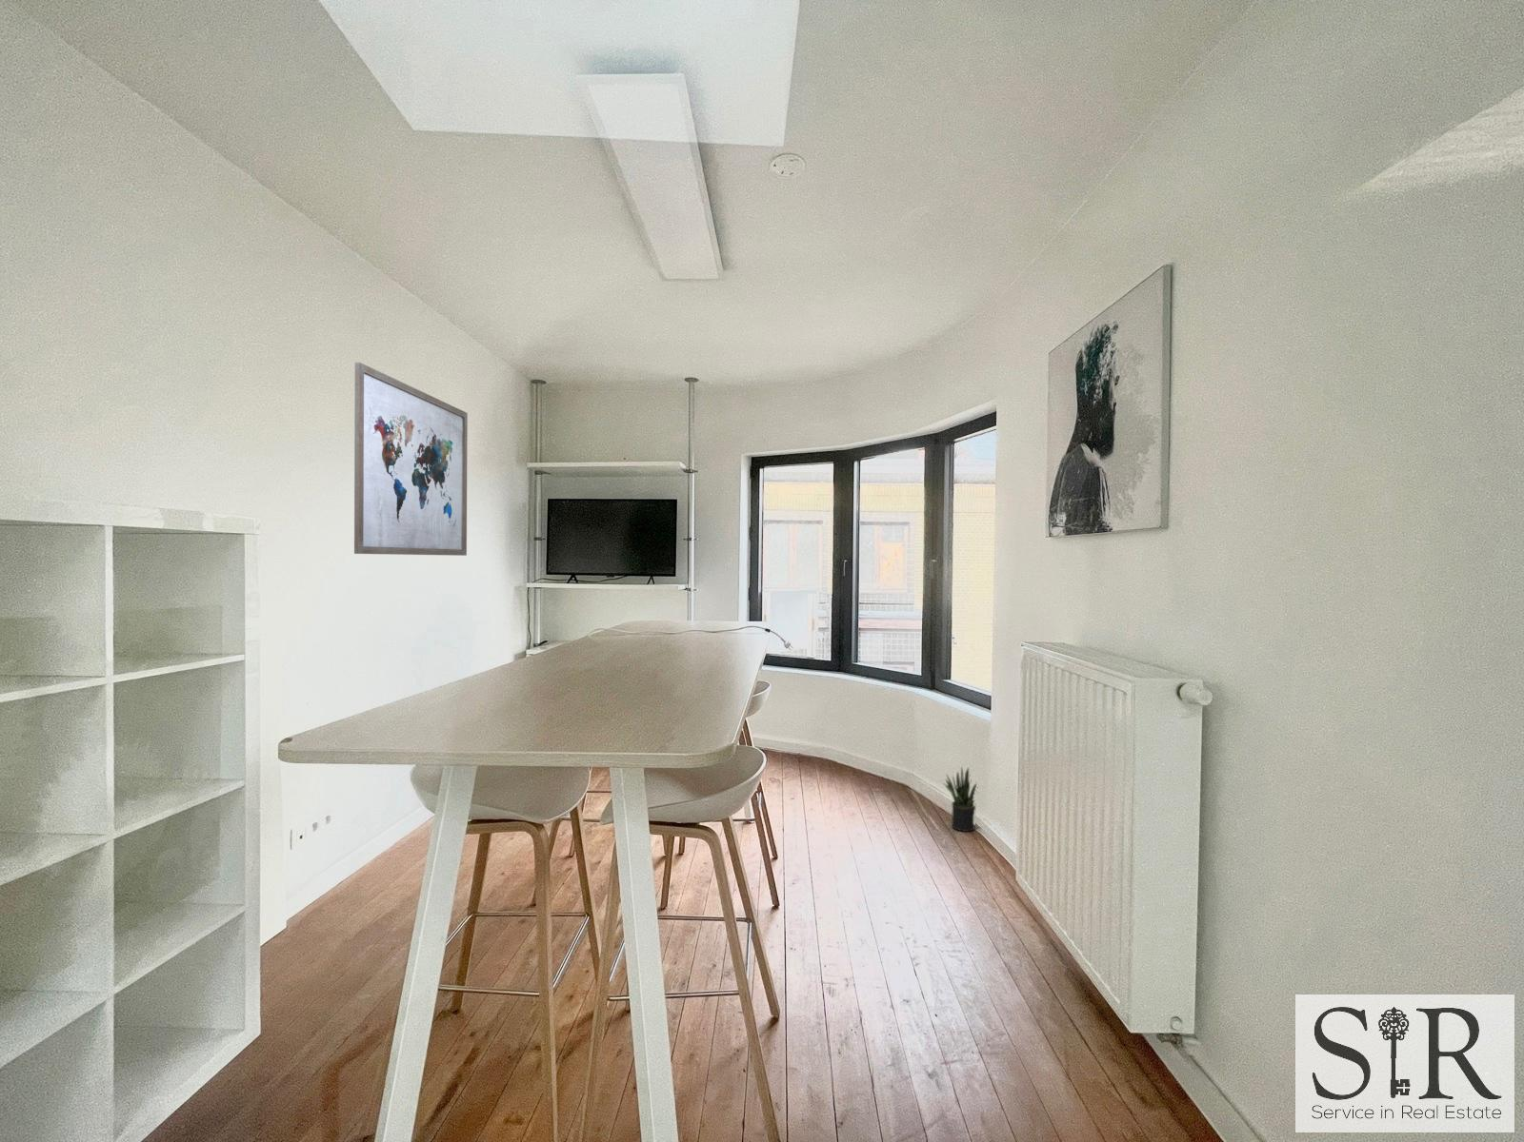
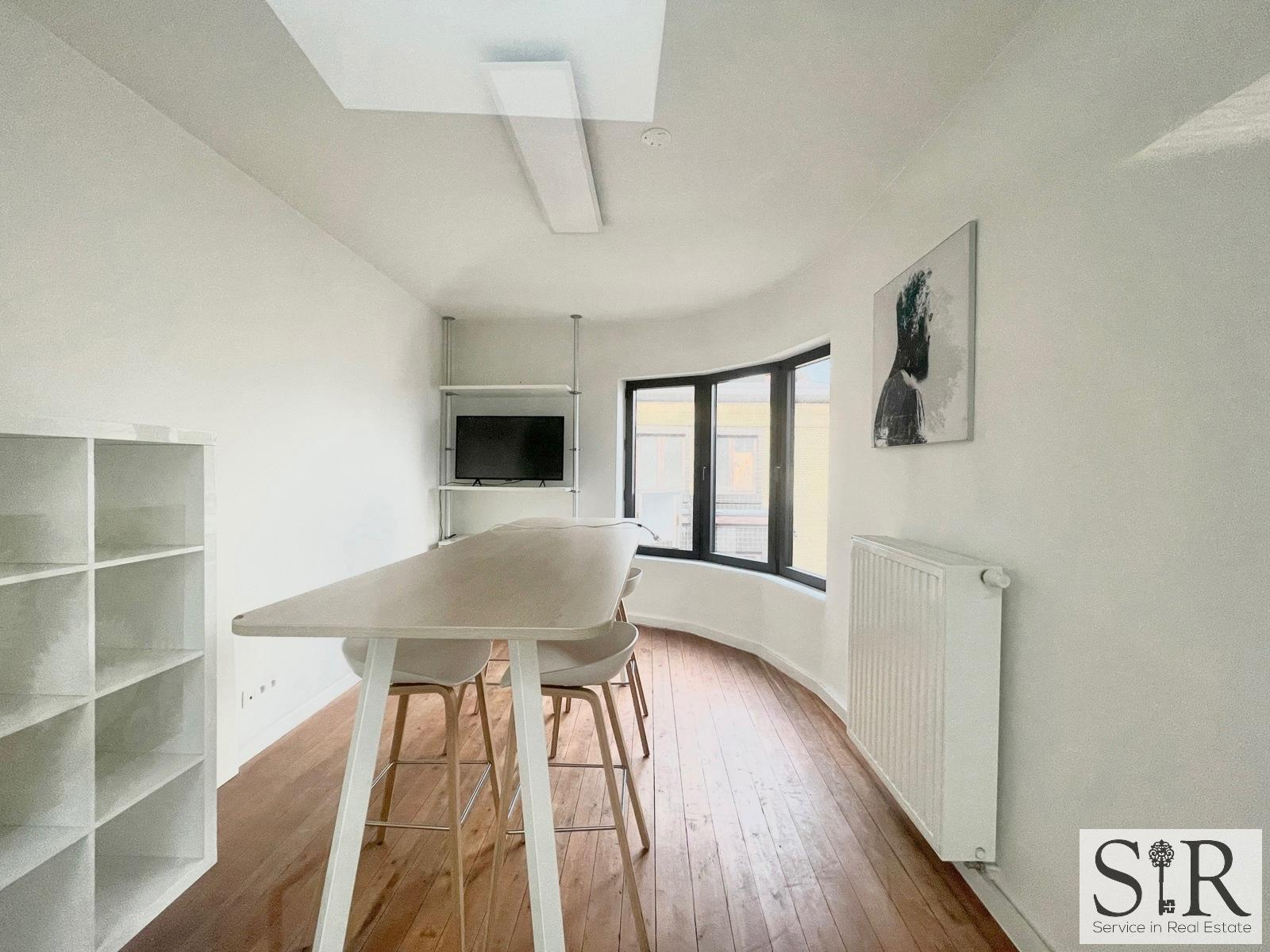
- potted plant (960, 798)
- wall art (418, 473)
